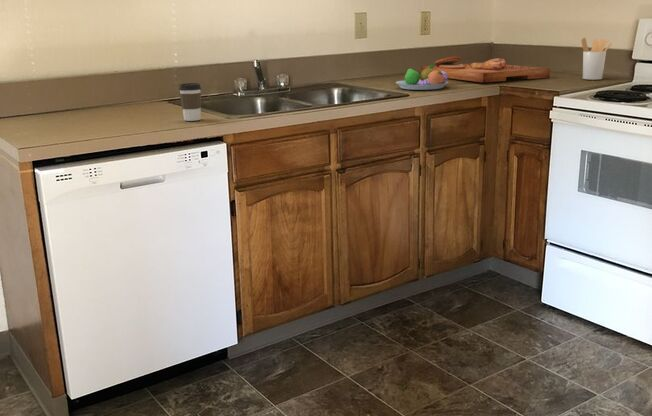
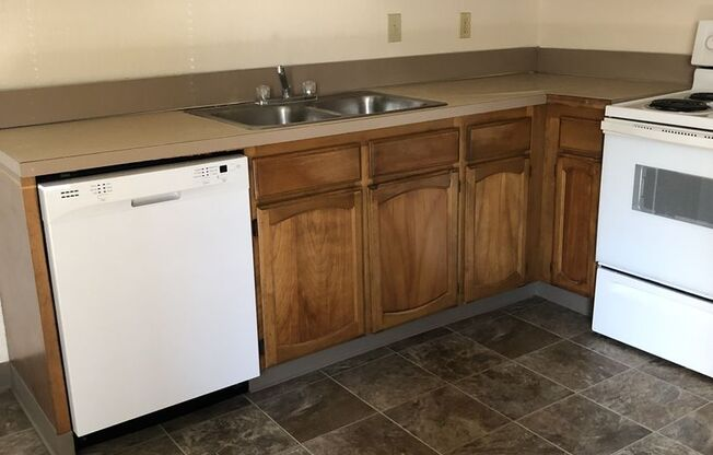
- utensil holder (595, 58)
- fruit bowl (421, 76)
- cutting board (482, 65)
- coffee cup (191, 102)
